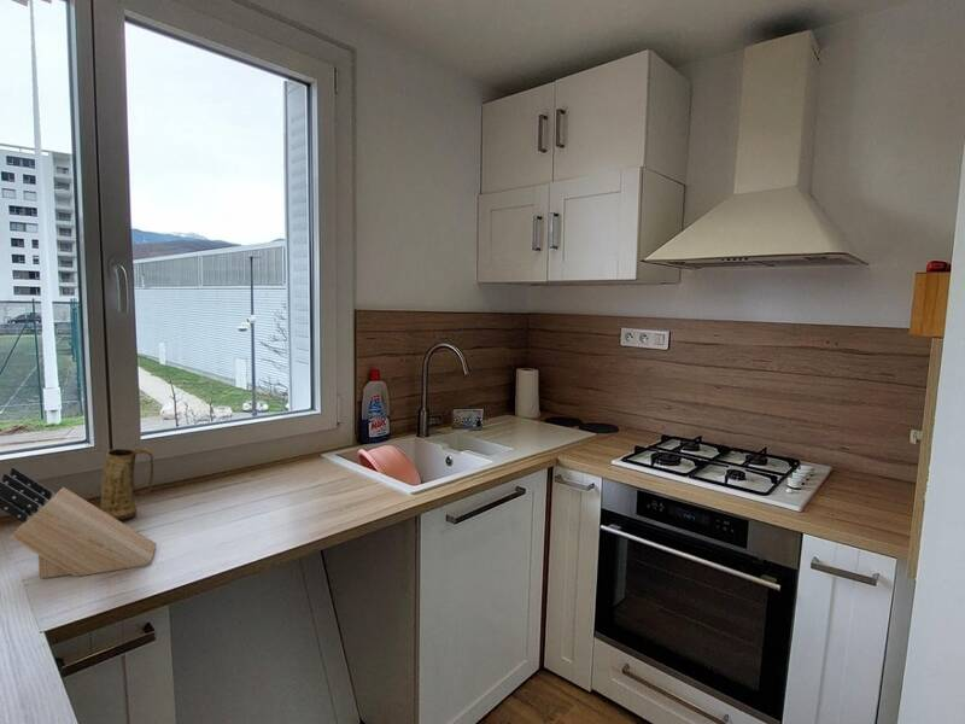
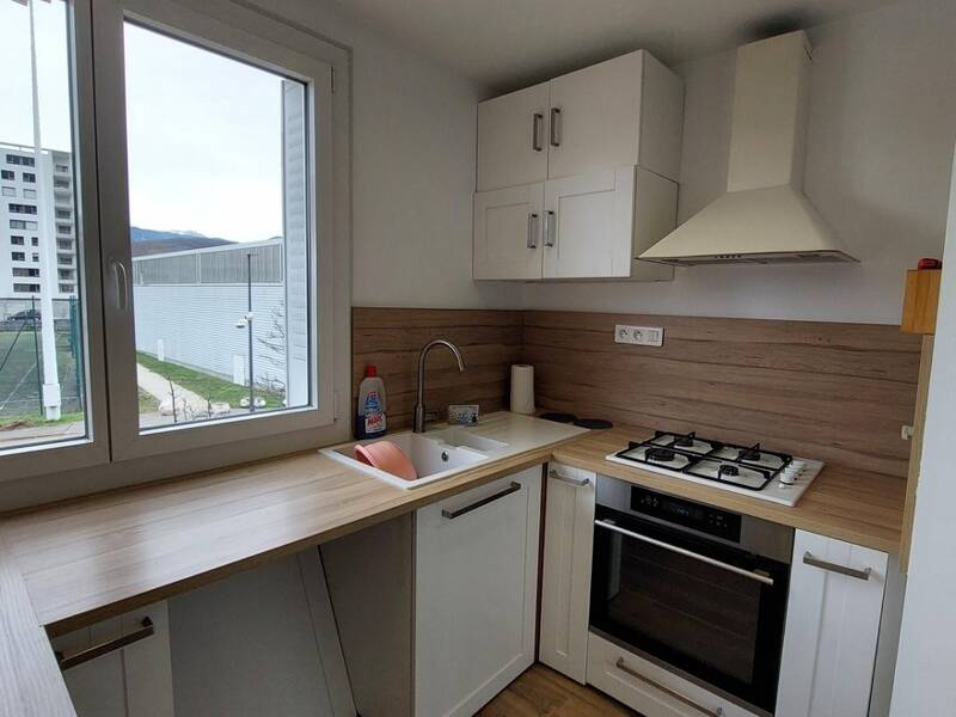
- knife block (76, 516)
- mug (127, 483)
